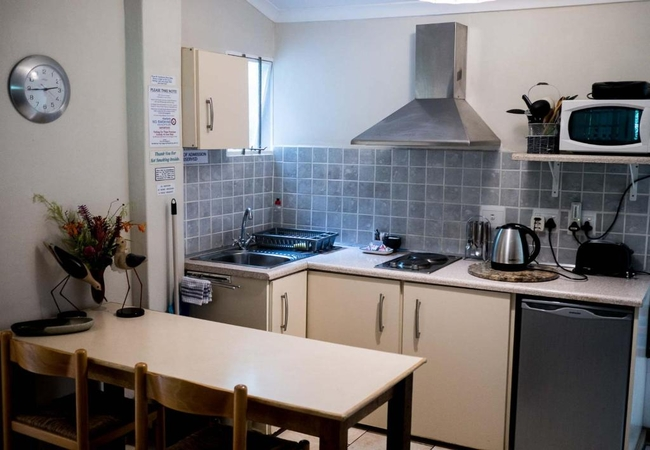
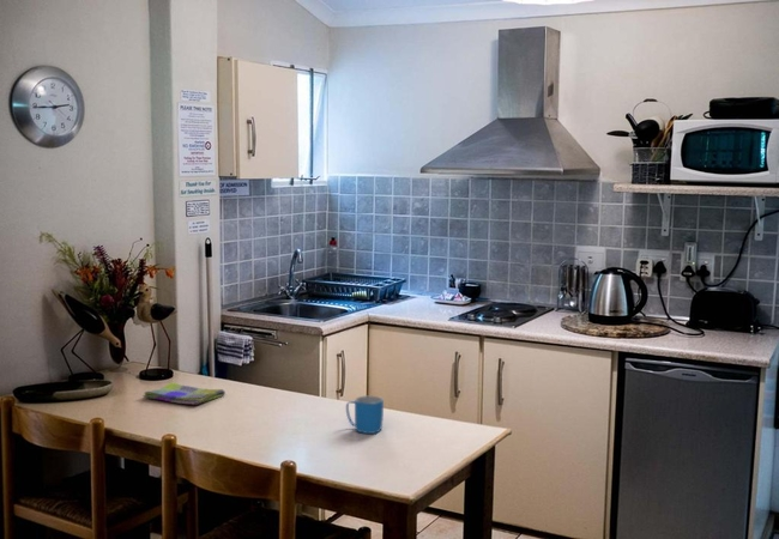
+ dish towel (185, 393)
+ mug (363, 413)
